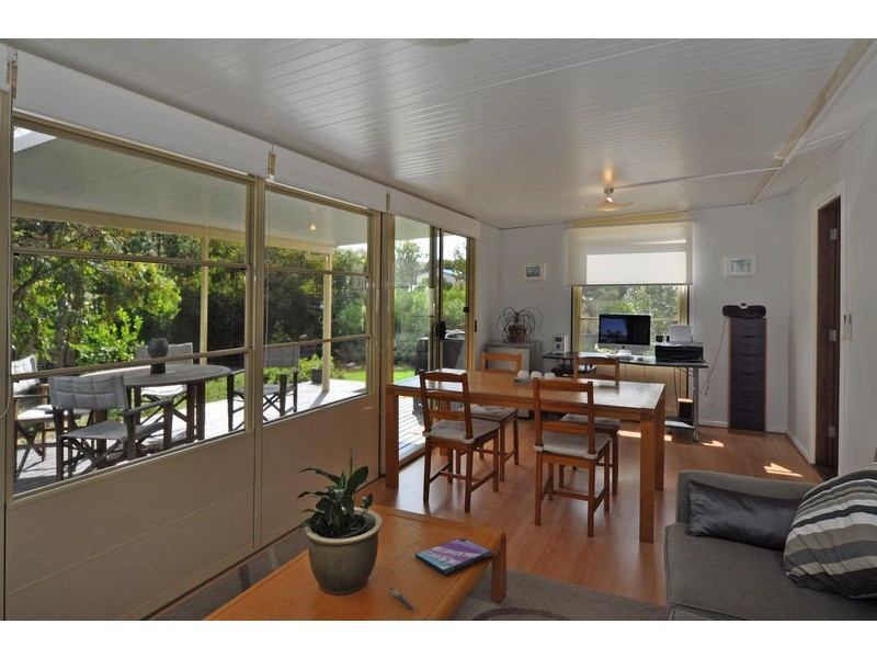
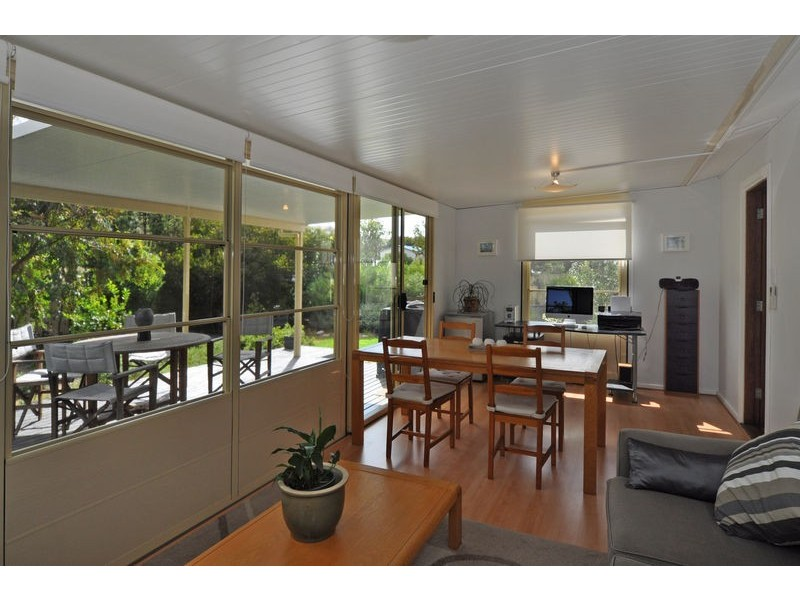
- pen (400, 598)
- video game case (454, 554)
